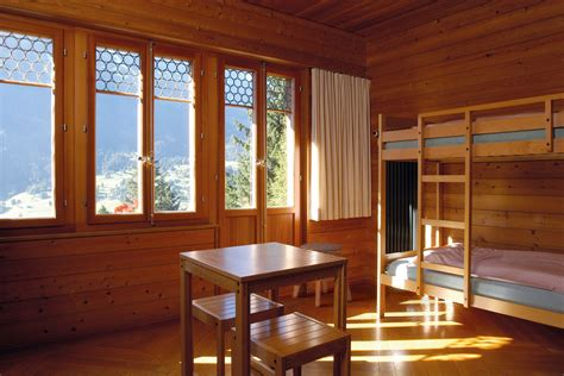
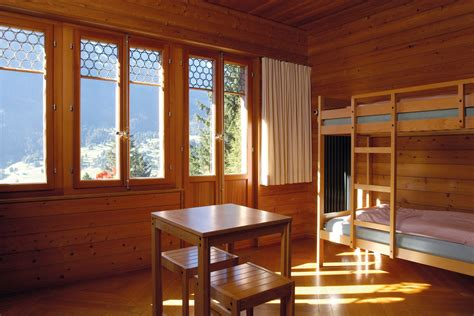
- stool (325, 280)
